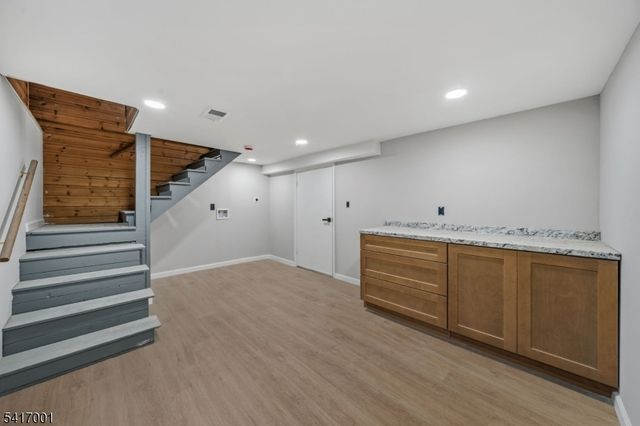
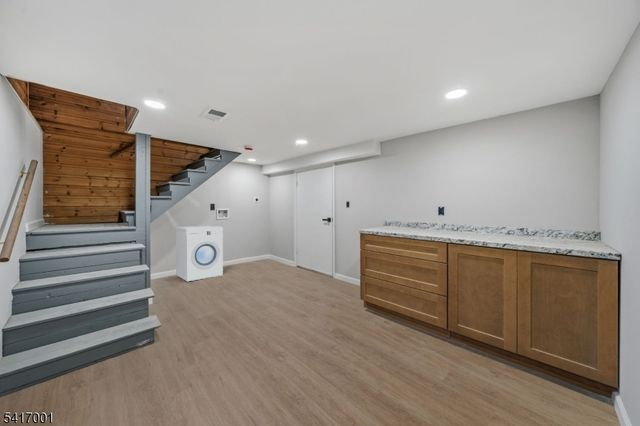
+ washing machine (199, 251)
